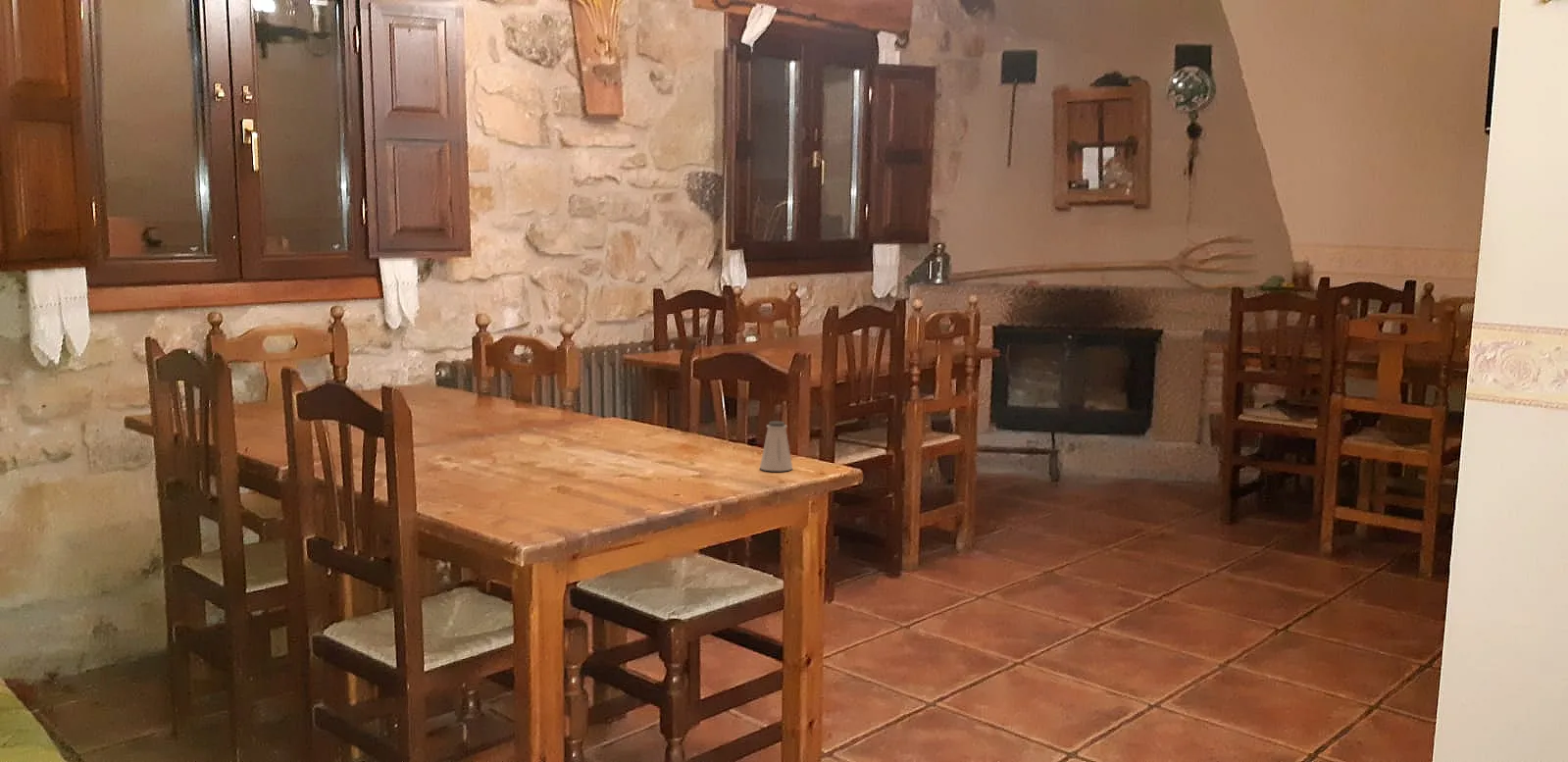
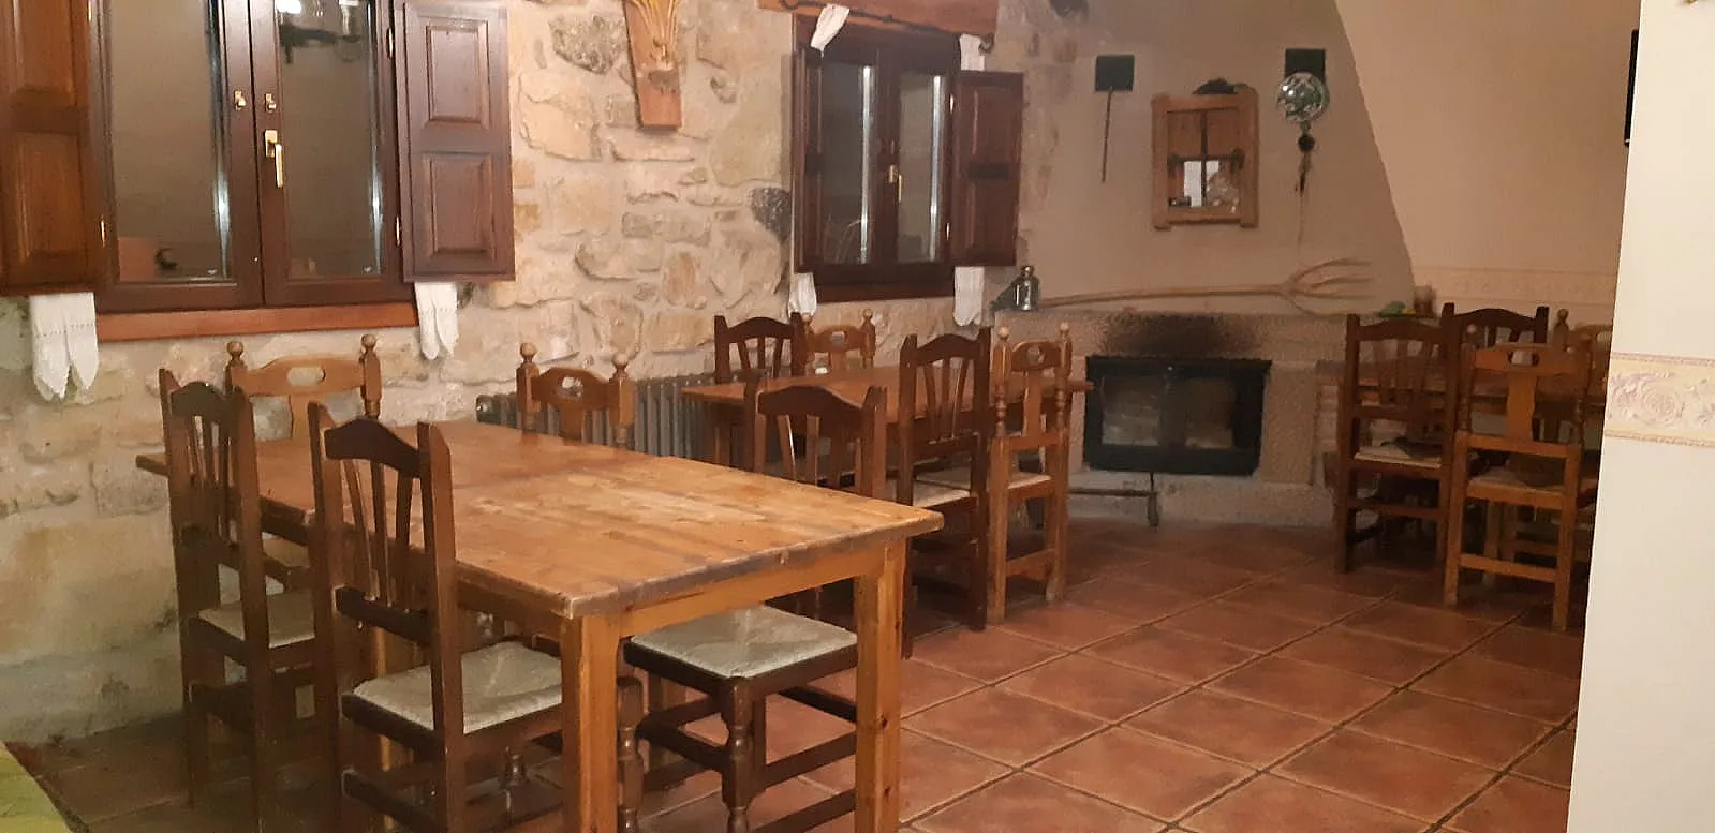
- saltshaker (776, 444)
